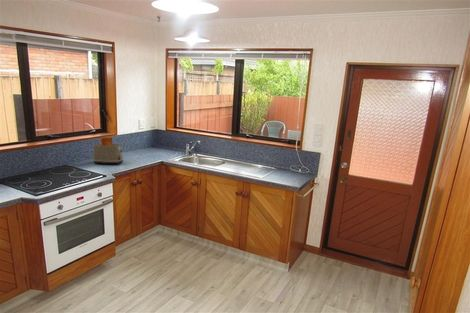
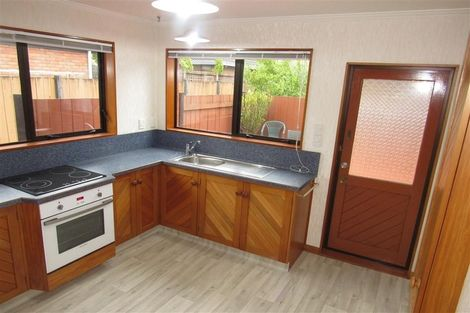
- toaster (108, 150)
